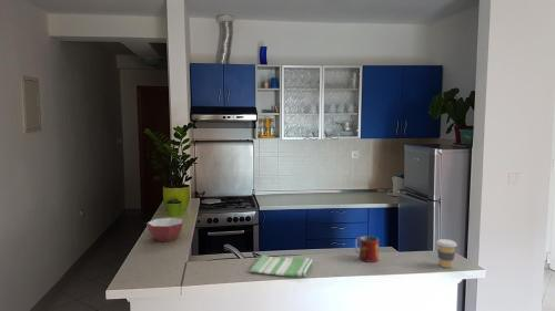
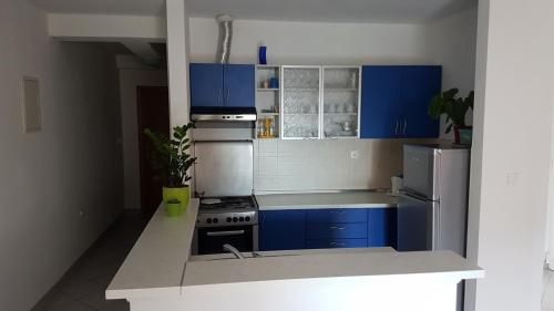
- dish towel (282, 265)
- coffee cup (445, 253)
- bowl (167, 229)
- mug (365, 247)
